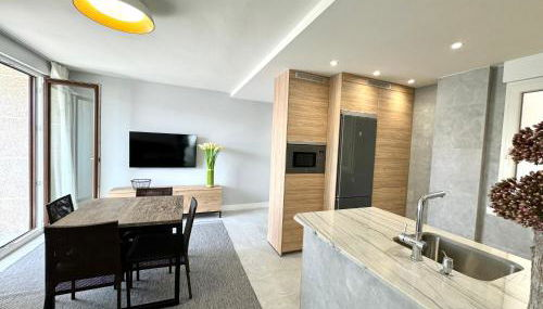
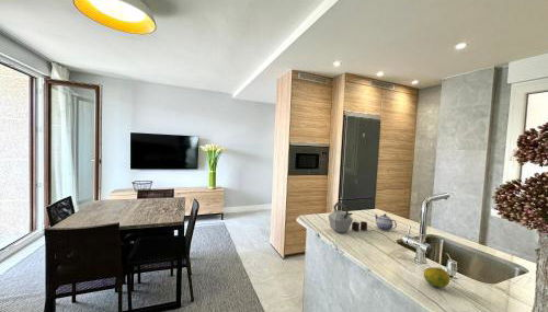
+ kettle (350, 217)
+ fruit (436, 276)
+ teapot (384, 221)
